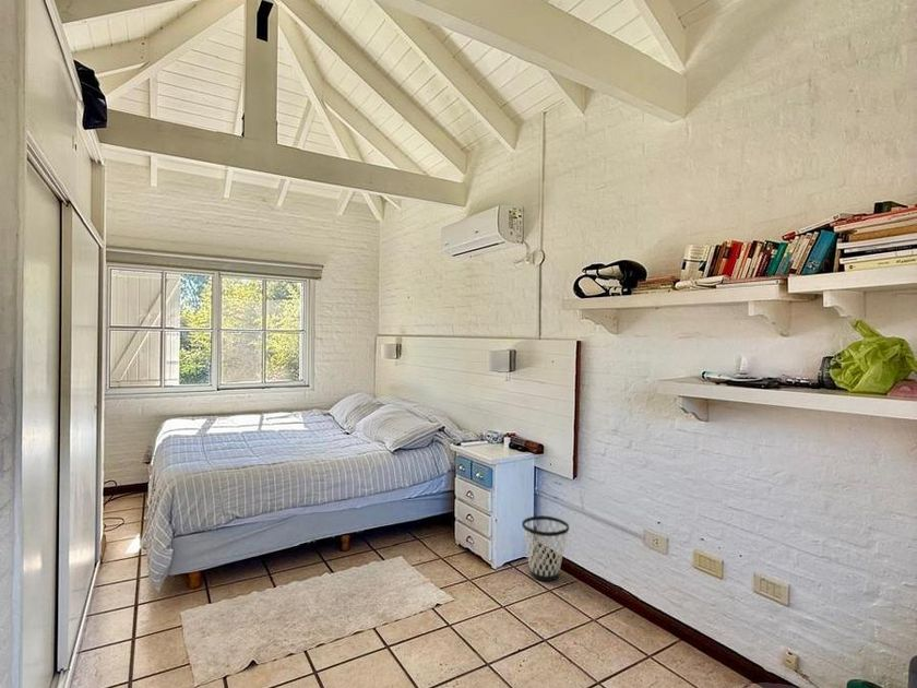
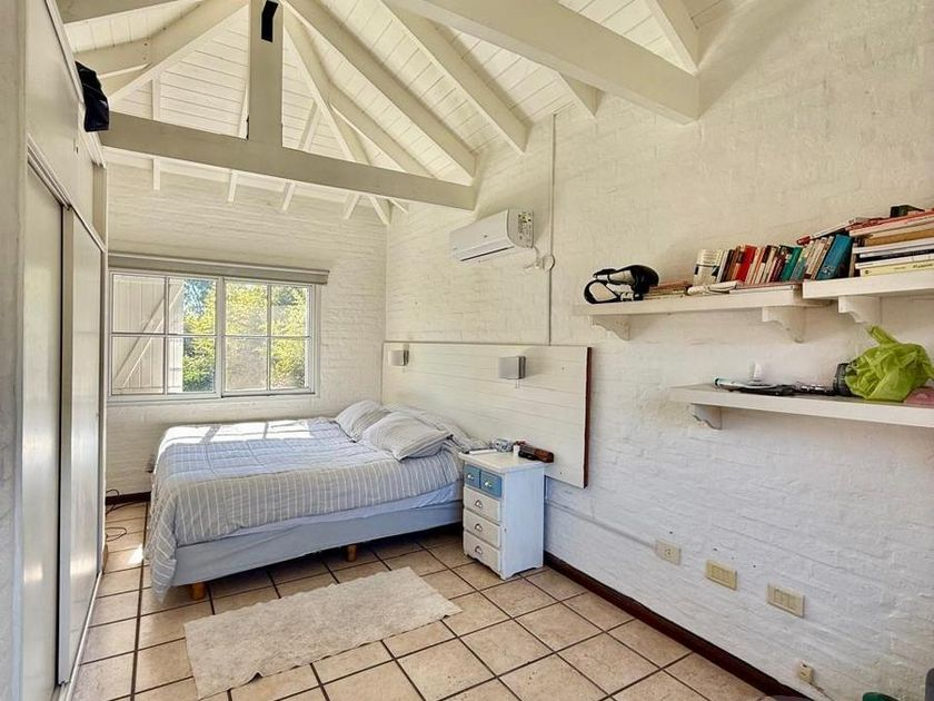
- wastebasket (544, 549)
